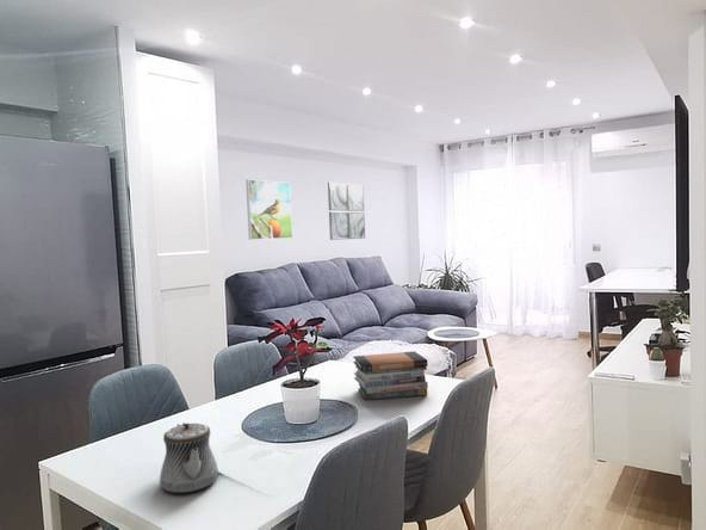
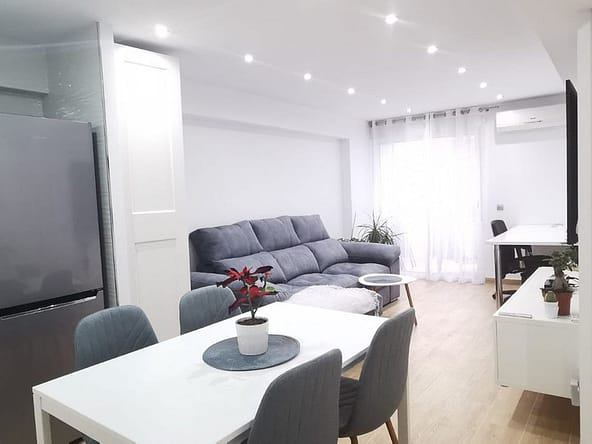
- book stack (389, 375)
- wall art (347, 210)
- teapot (188, 454)
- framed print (270, 210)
